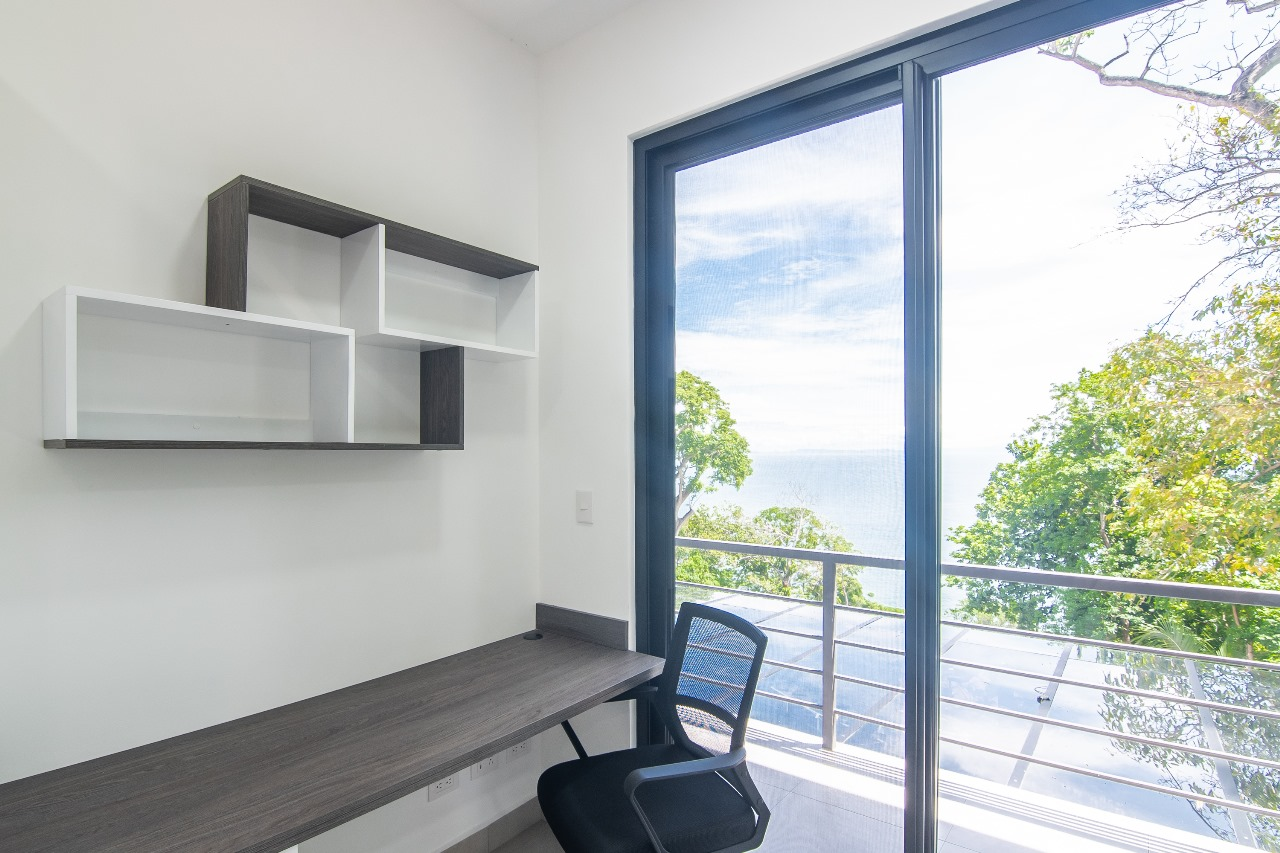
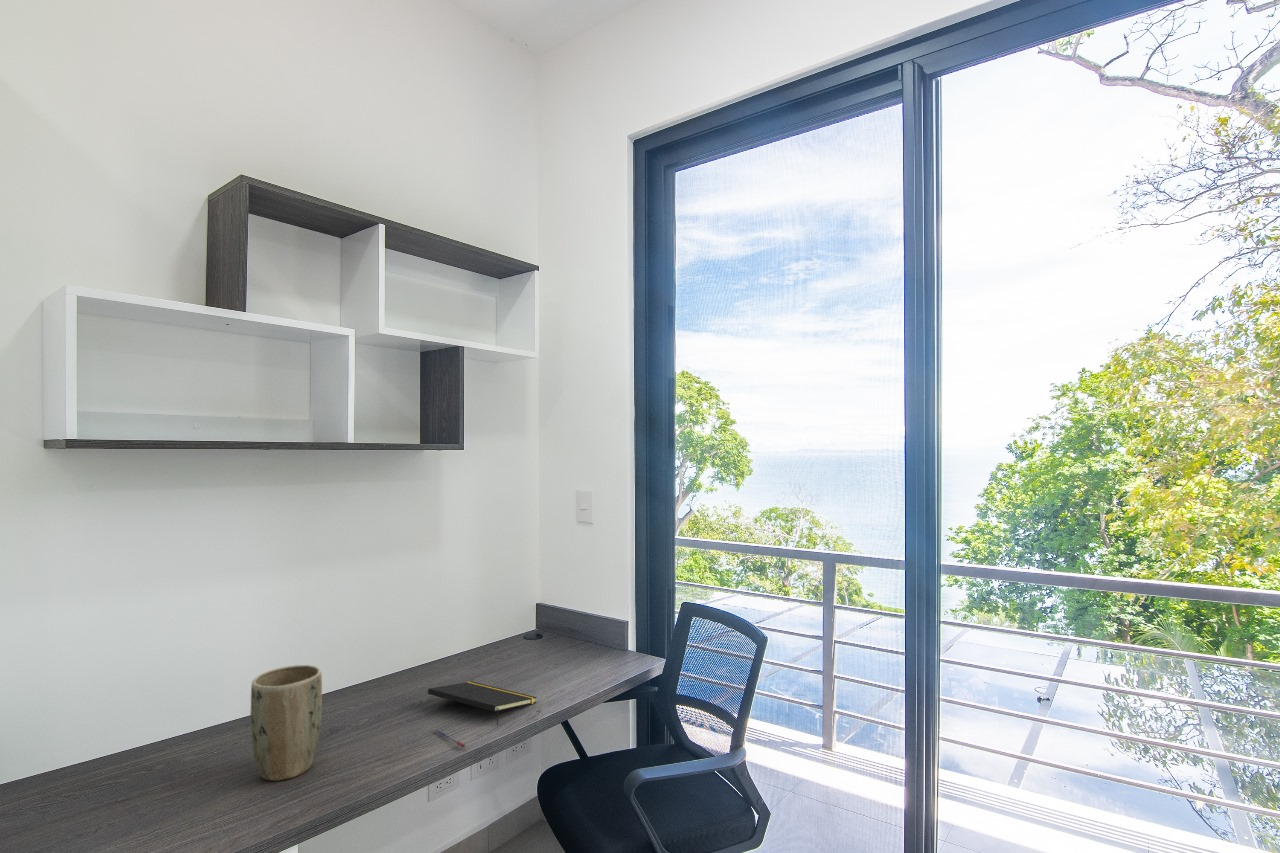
+ notepad (482, 695)
+ pen (449, 737)
+ plant pot (287, 722)
